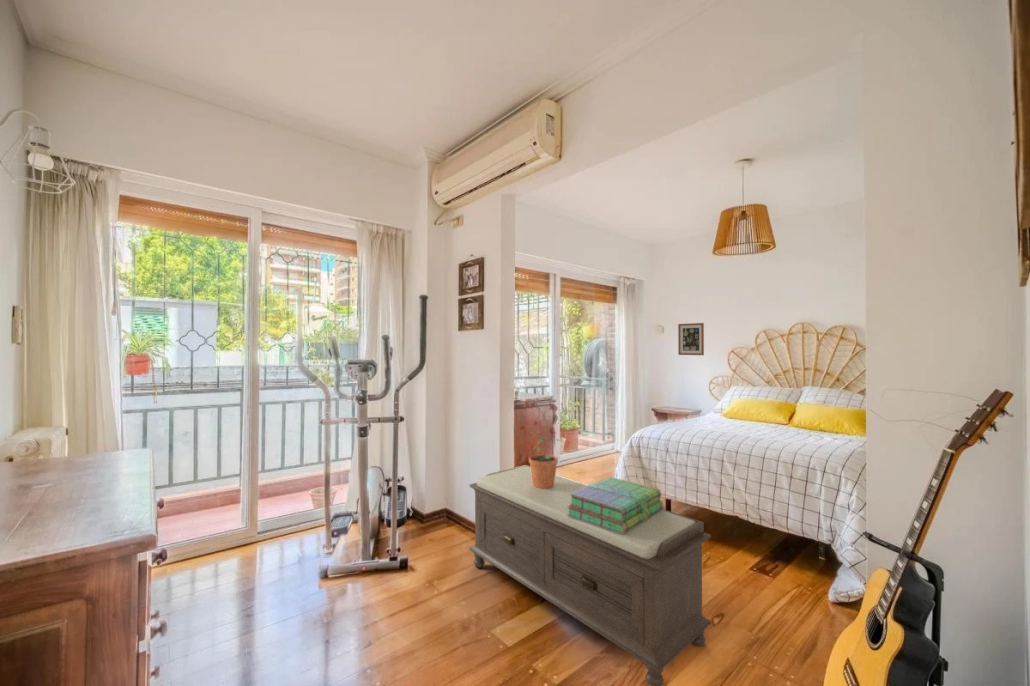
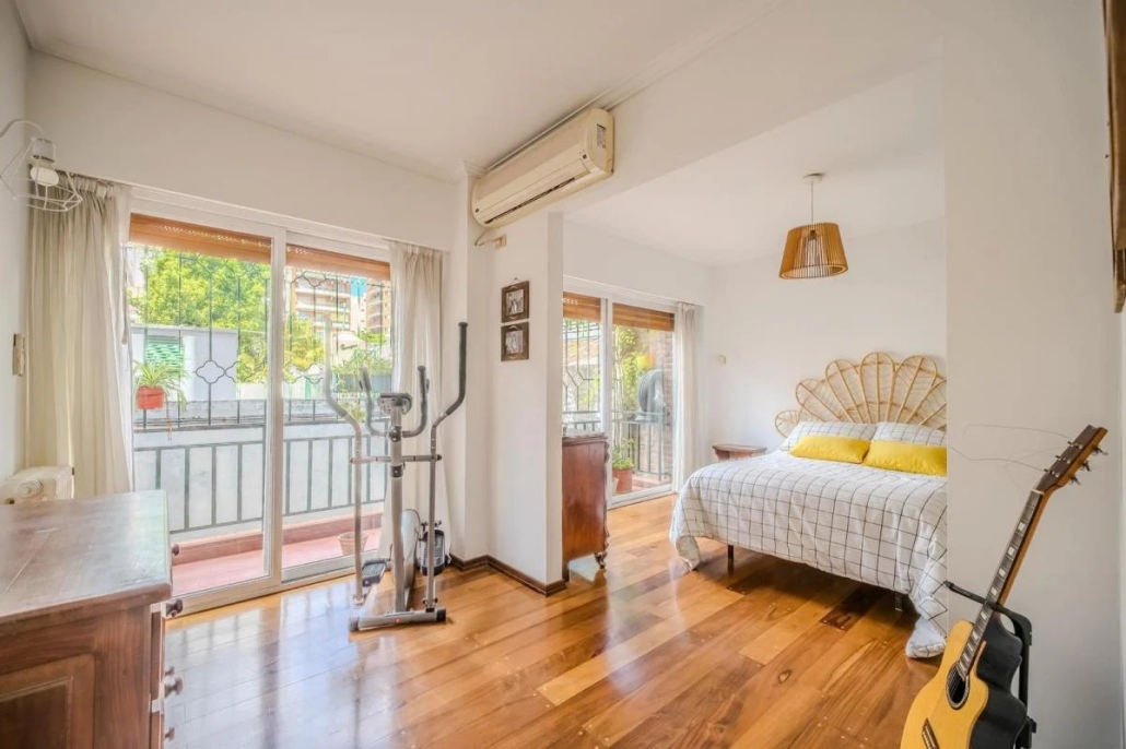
- wall art (690, 339)
- potted plant (541, 442)
- stack of books (615, 501)
- bench (571, 547)
